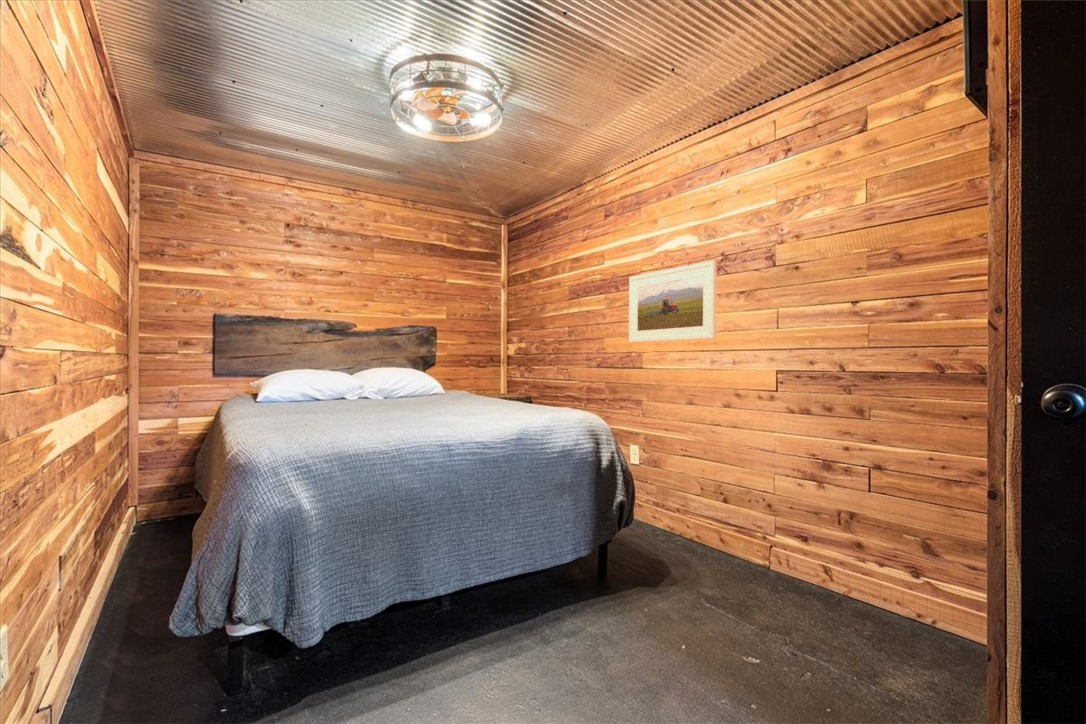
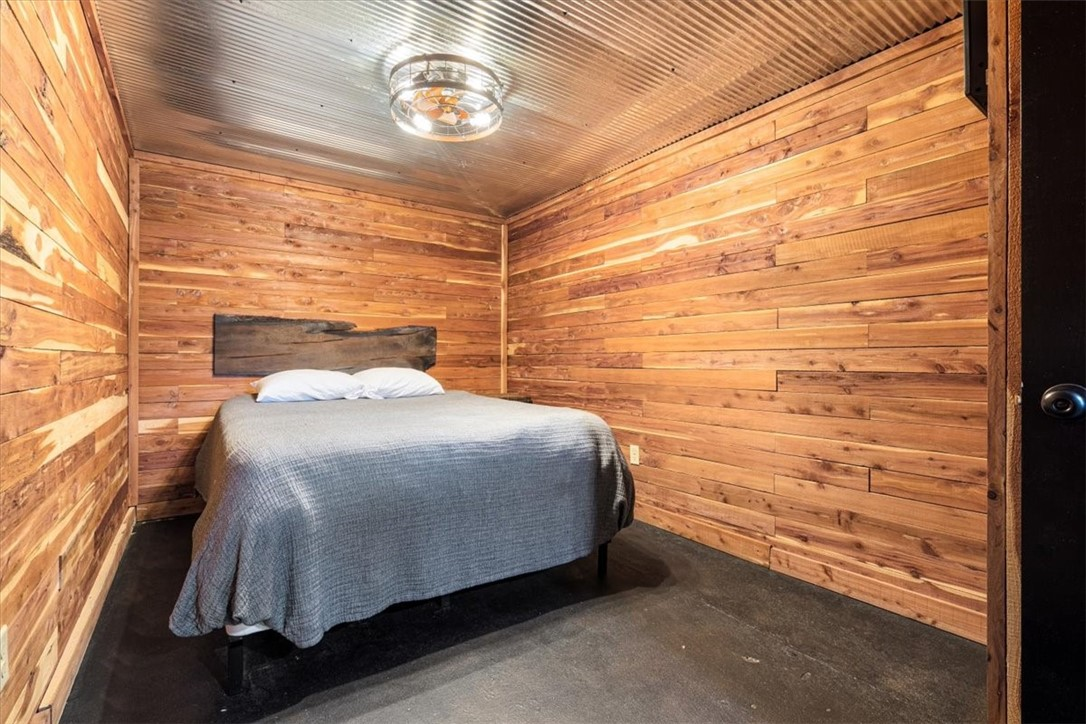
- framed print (668, 305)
